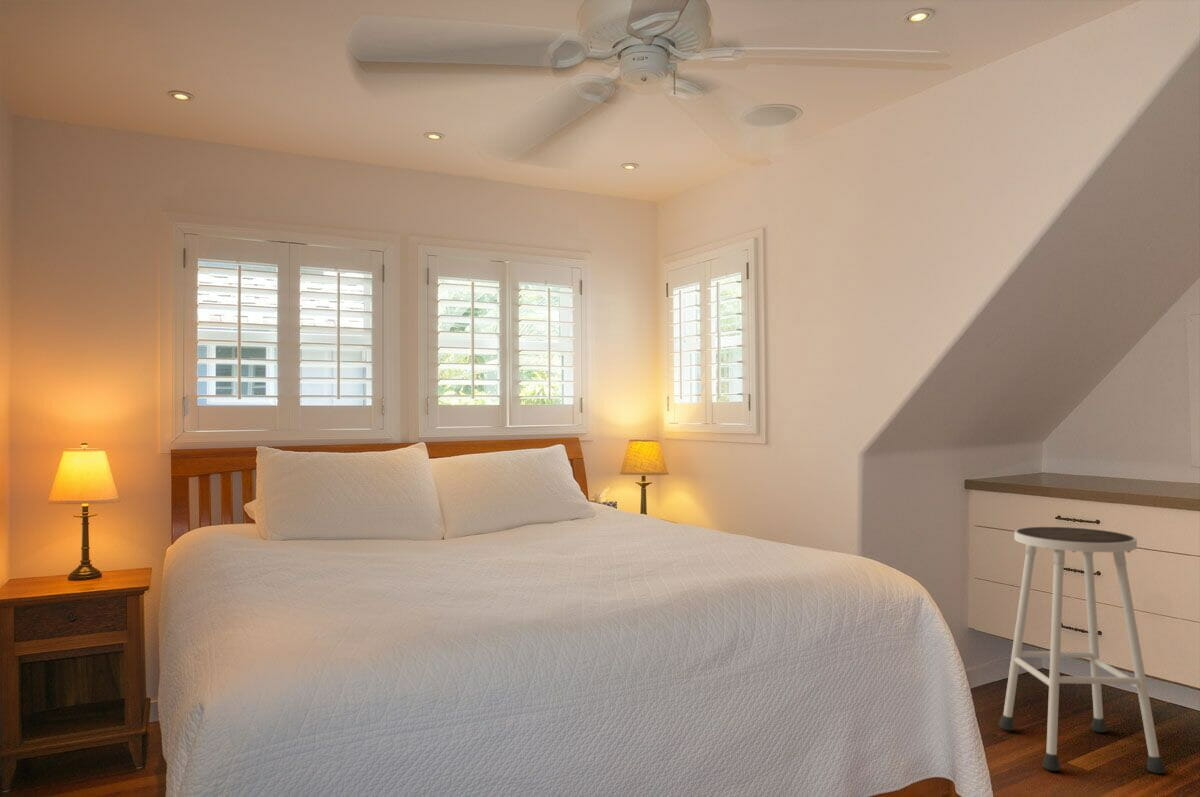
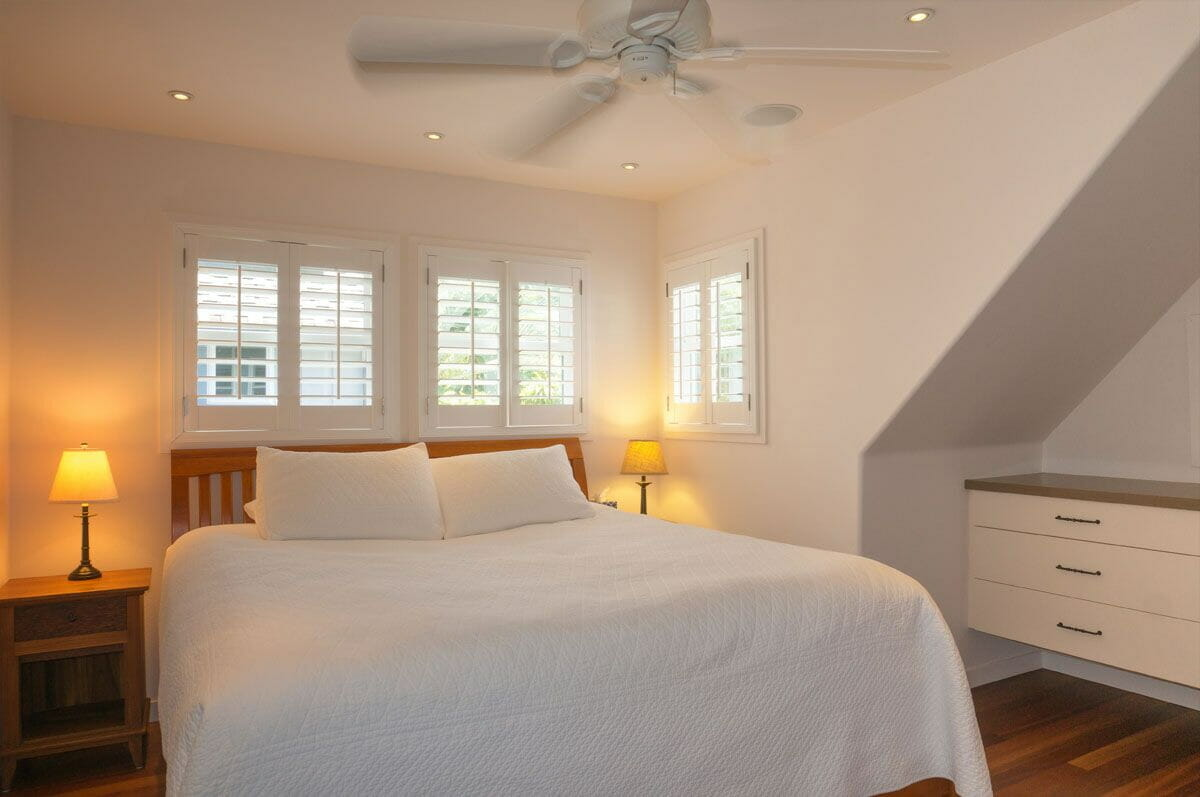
- stool (1075, 652)
